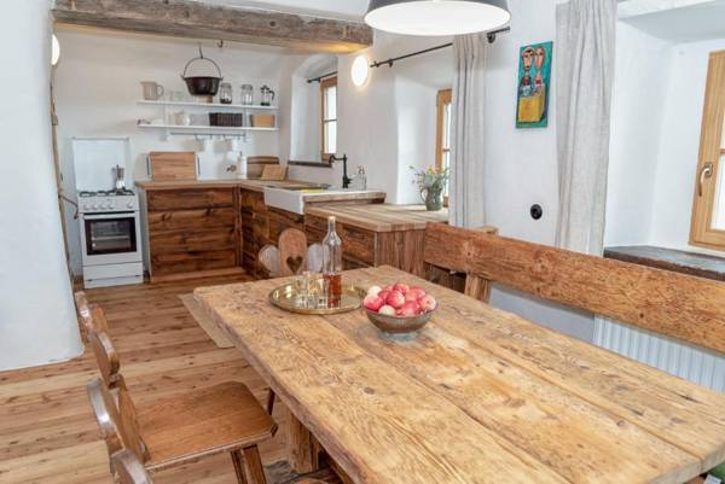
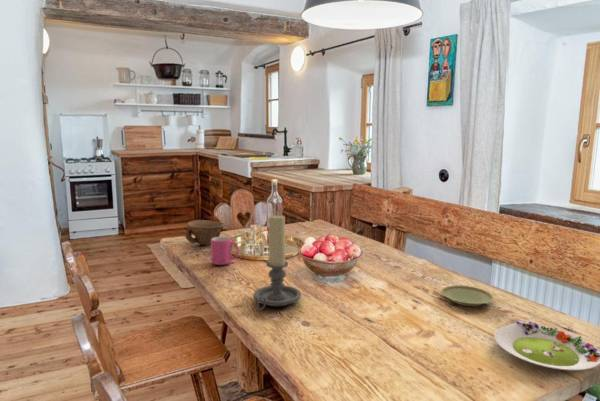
+ candle holder (274, 259)
+ bowl (205, 233)
+ salad plate (545, 347)
+ mug (225, 251)
+ plate (466, 296)
